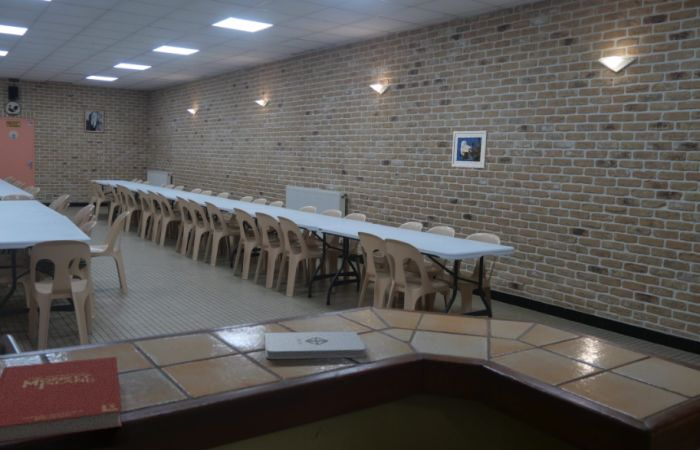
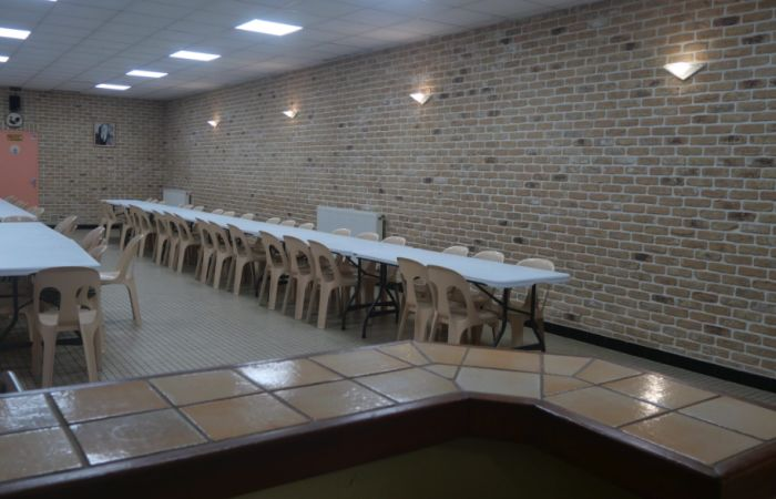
- notepad (313, 344)
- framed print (469, 149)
- book (57, 394)
